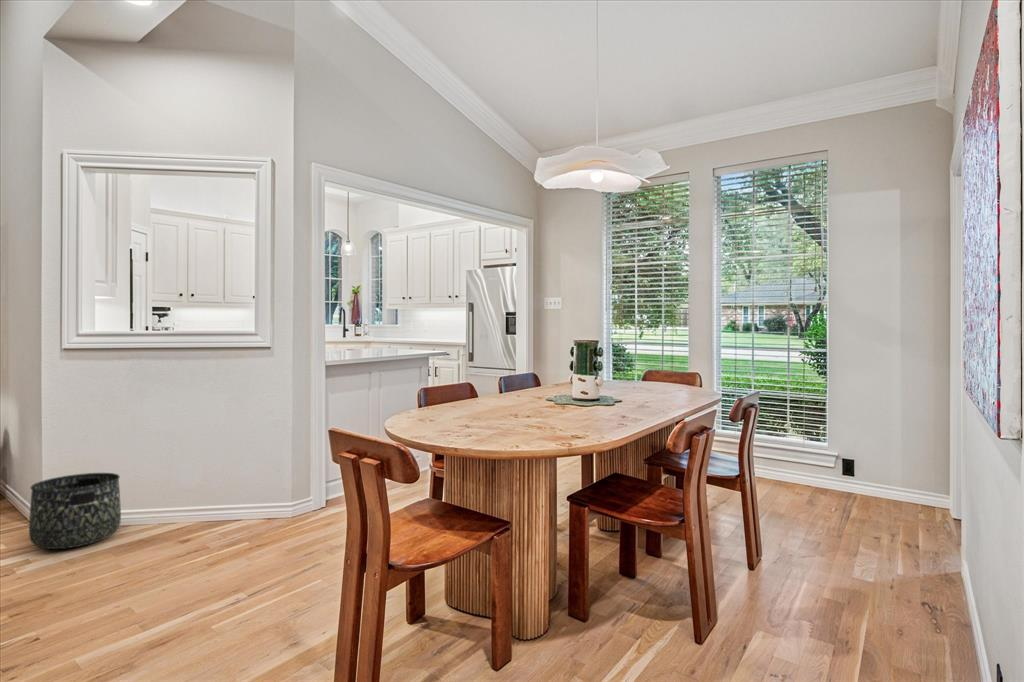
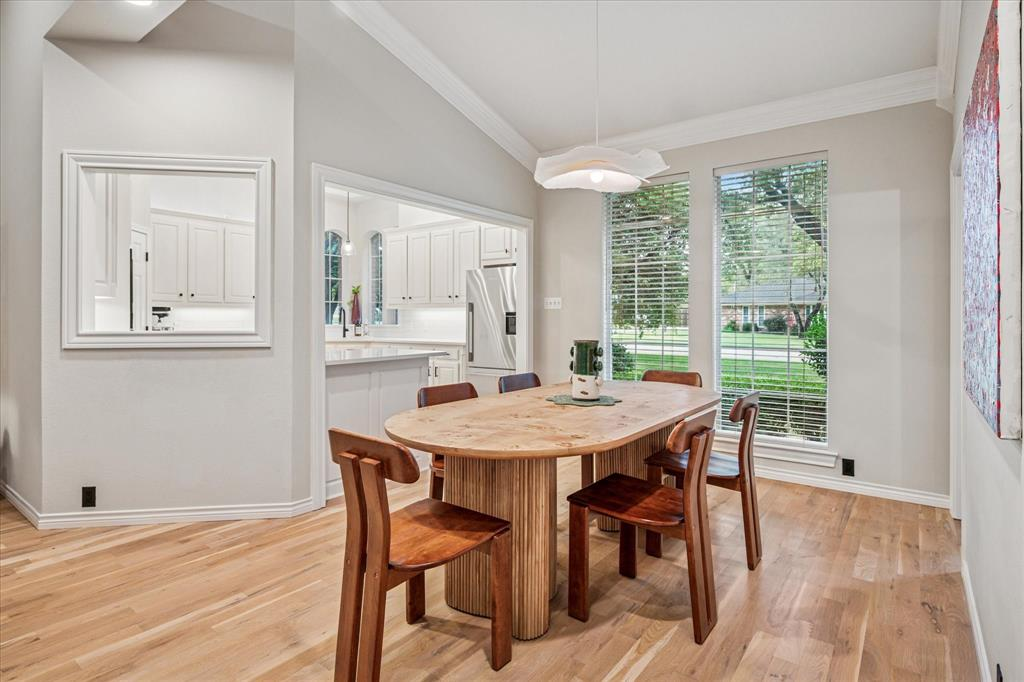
- basket (76, 510)
